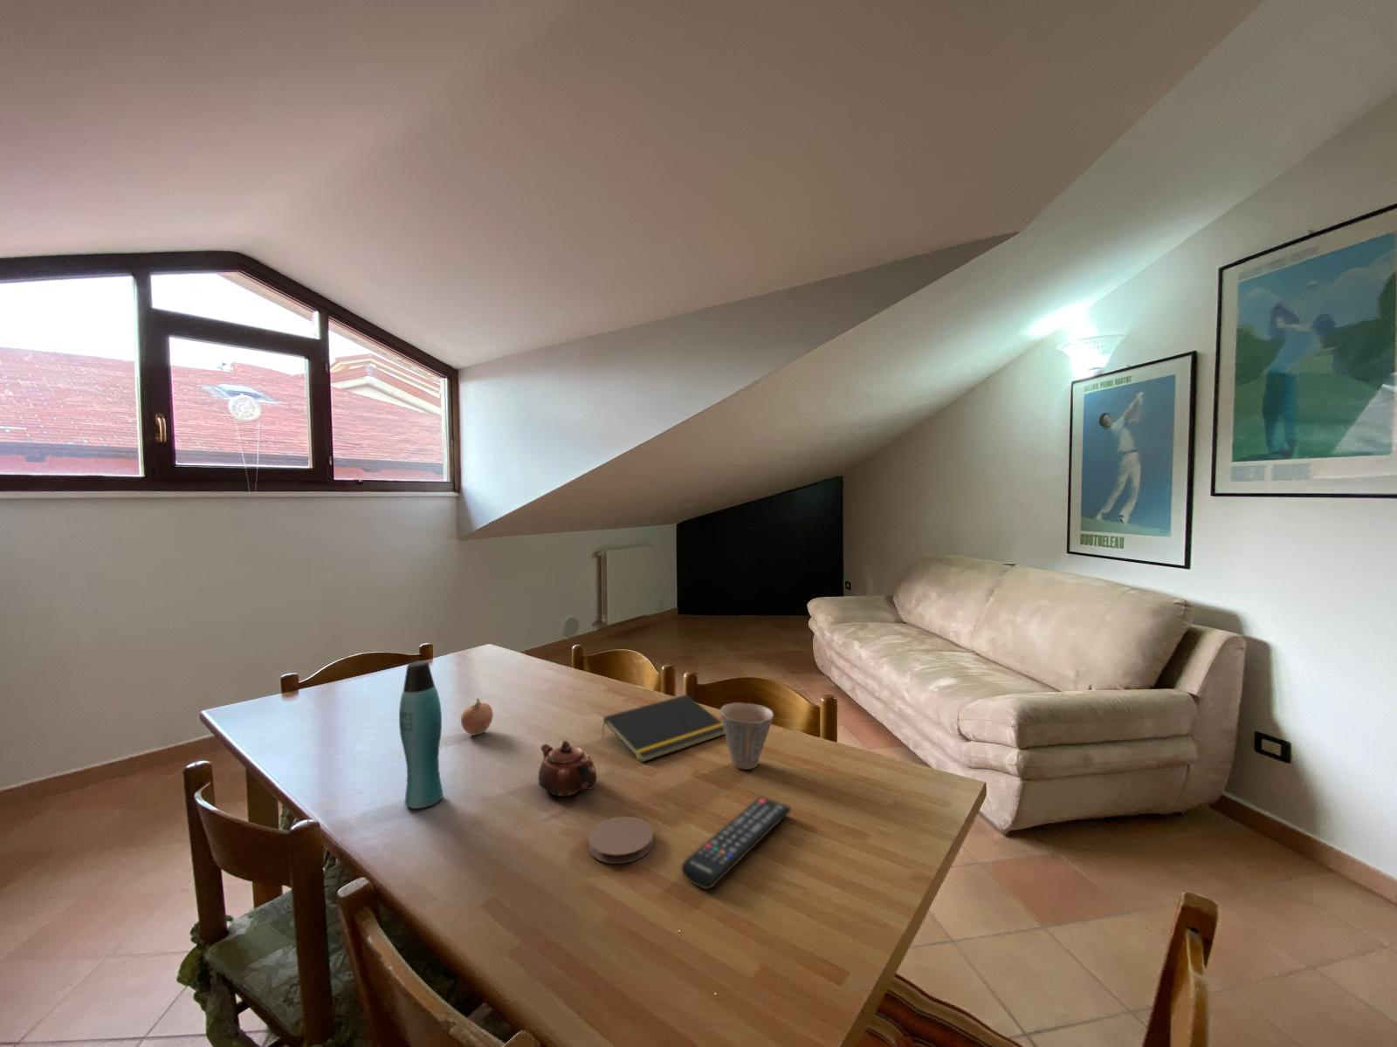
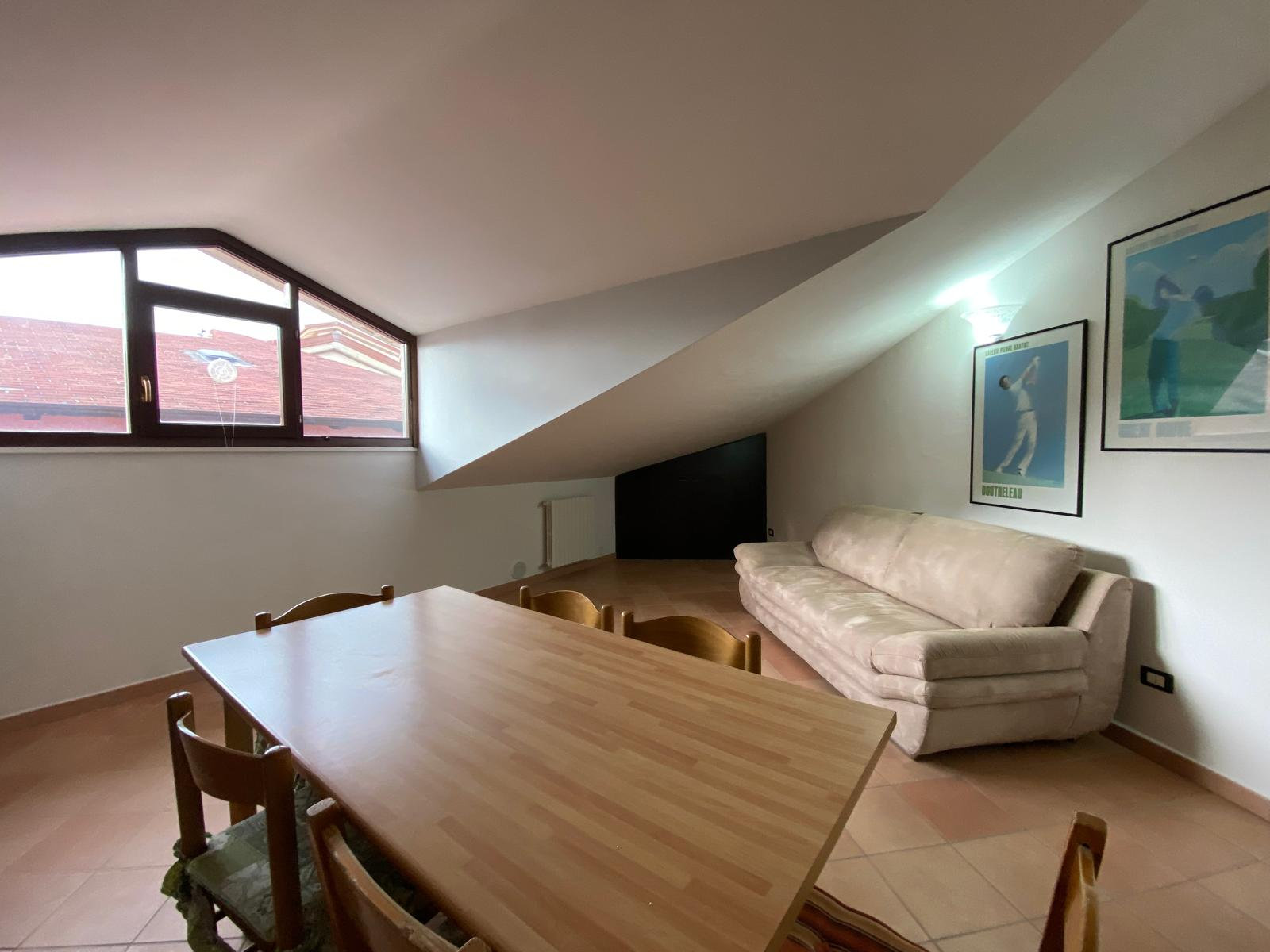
- teapot (568, 763)
- cup (747, 737)
- notepad (667, 724)
- coaster (620, 838)
- fruit (476, 716)
- remote control (740, 838)
- bottle (421, 731)
